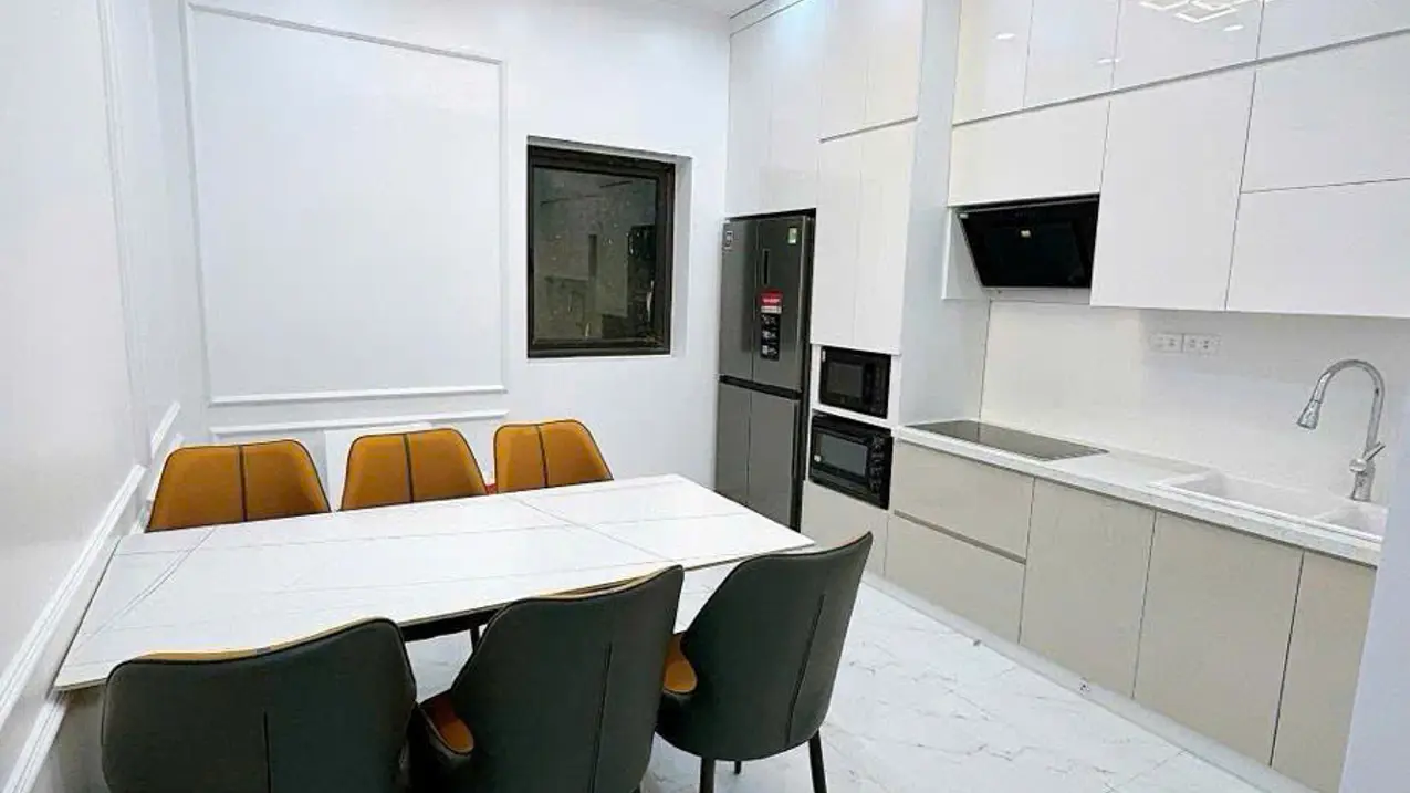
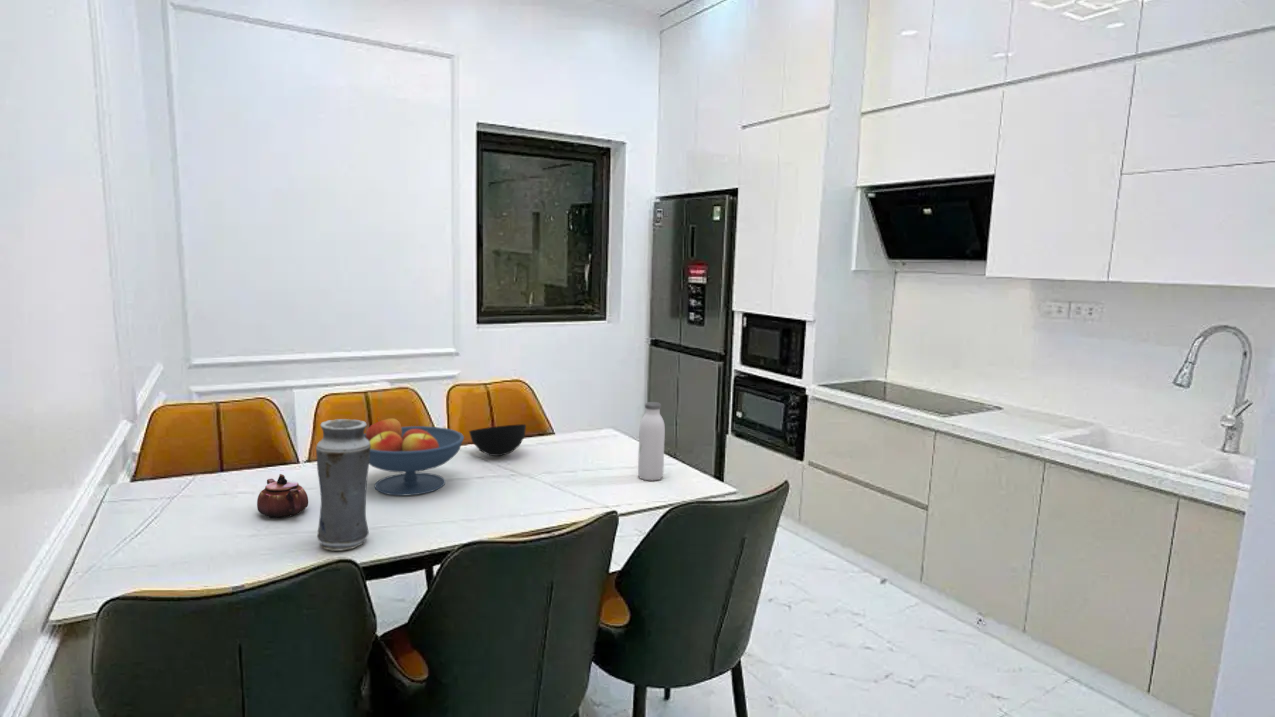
+ fruit bowl (410, 453)
+ teapot (282, 493)
+ water bottle (651, 440)
+ bowl (497, 438)
+ vase (343, 483)
